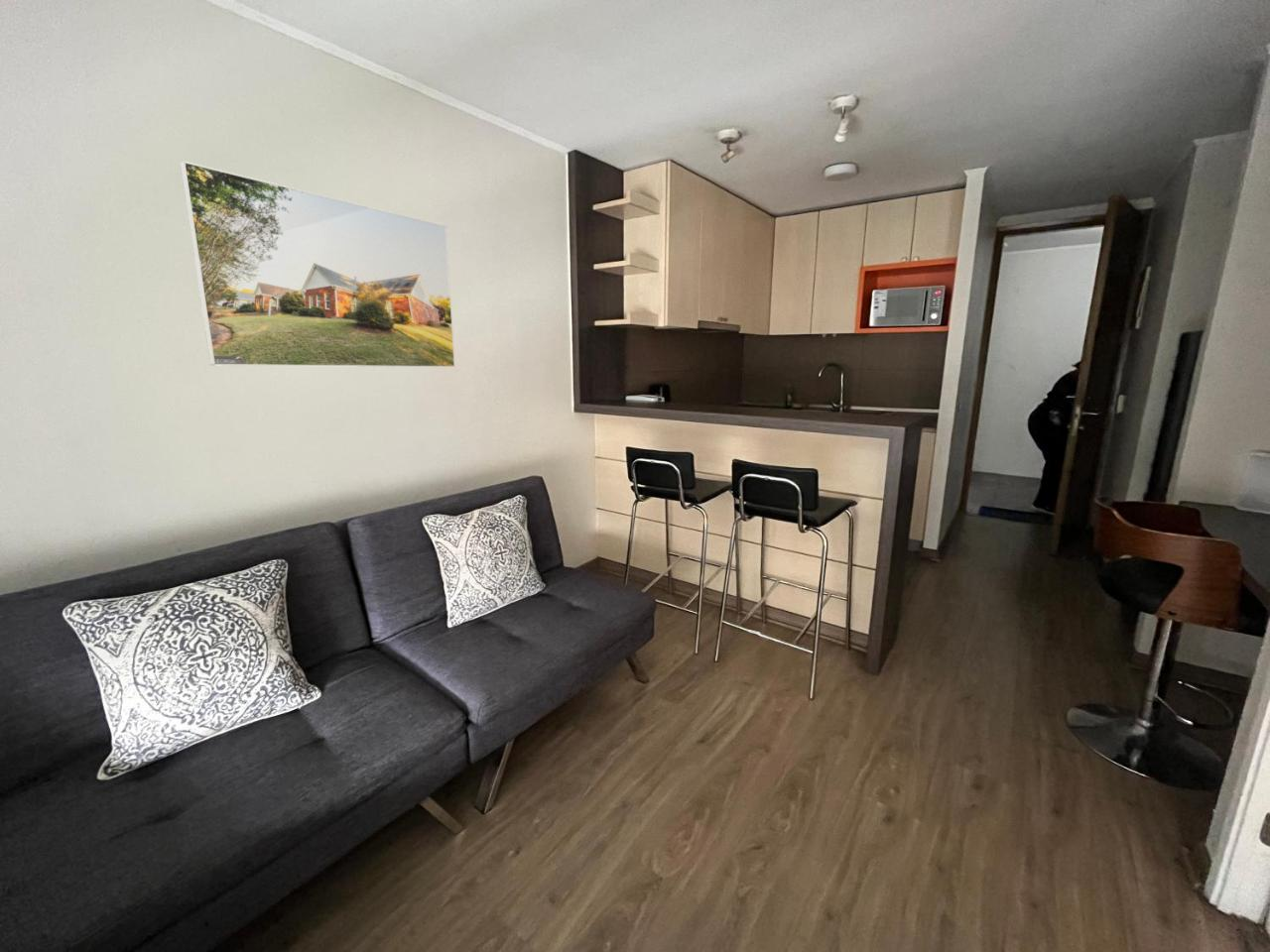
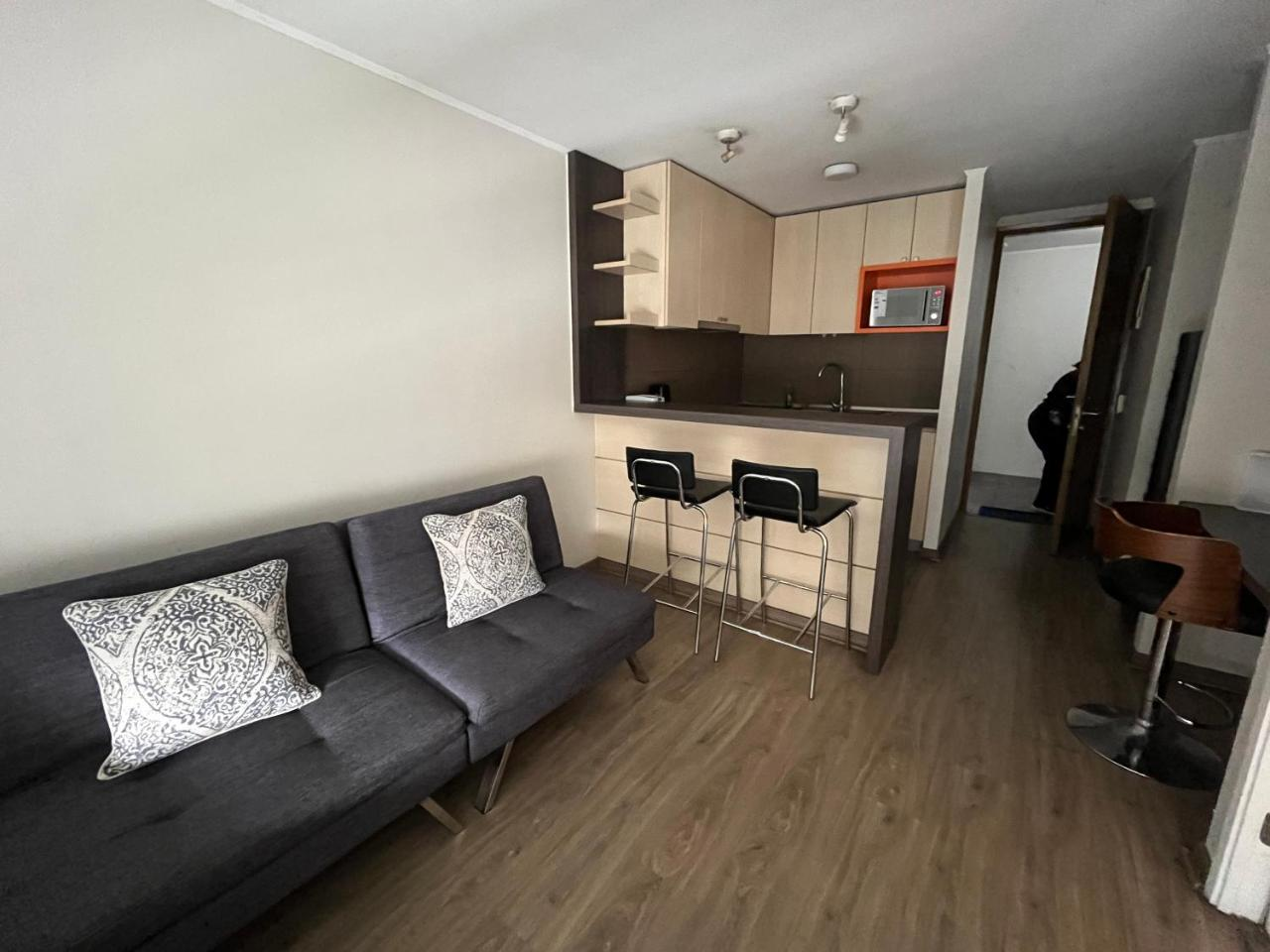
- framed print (345, 286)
